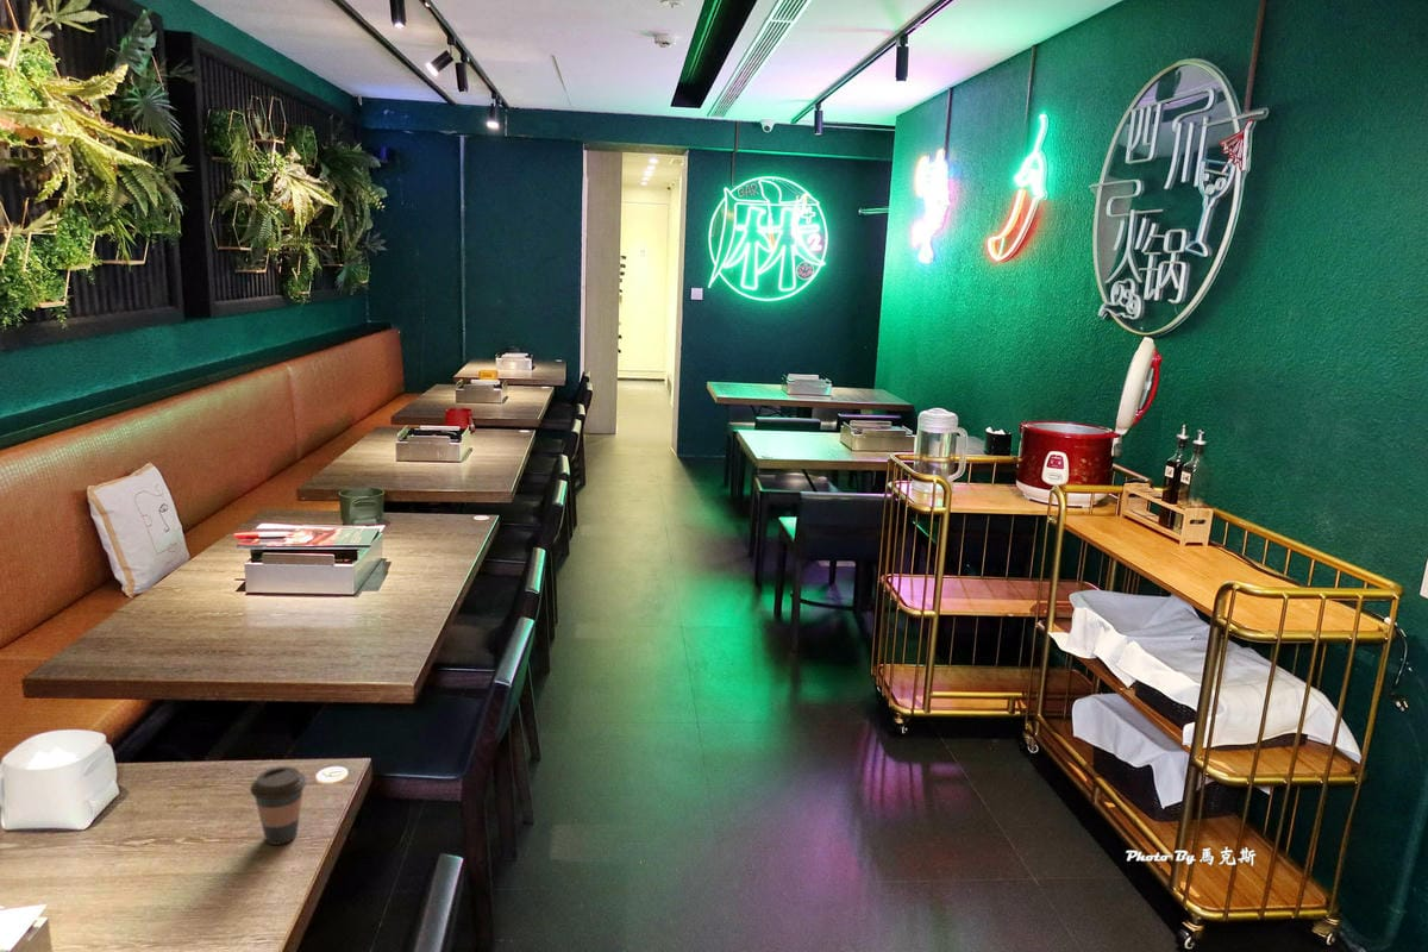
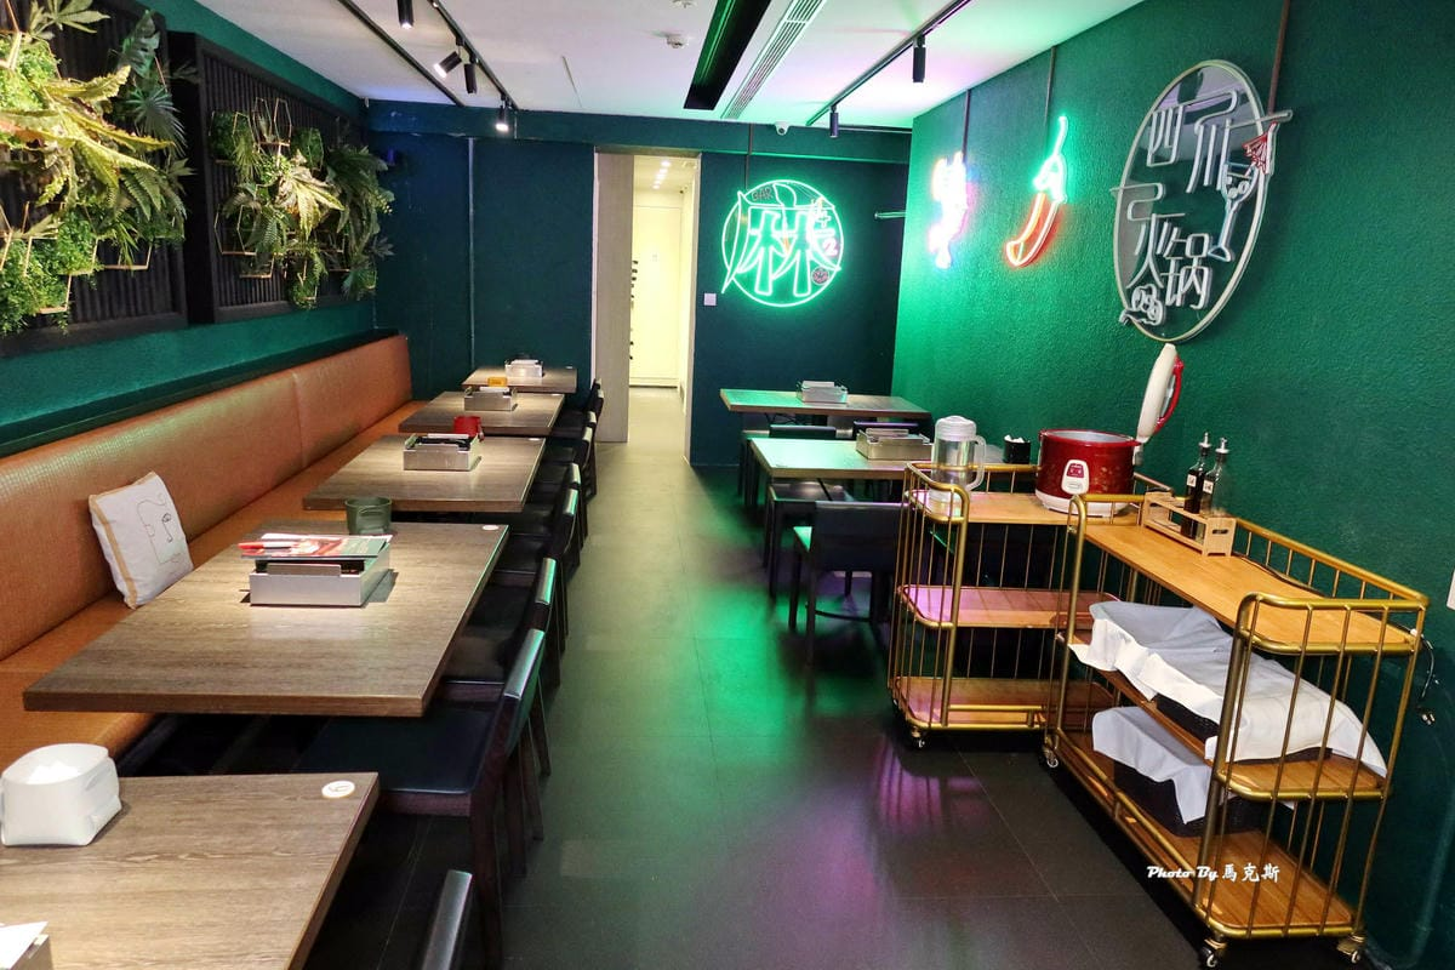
- coffee cup (280, 806)
